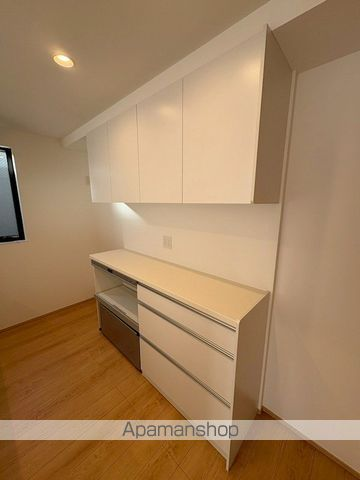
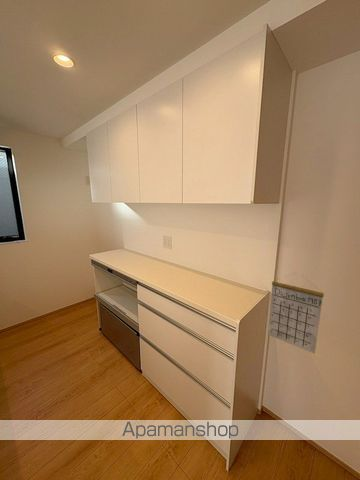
+ calendar (293, 309)
